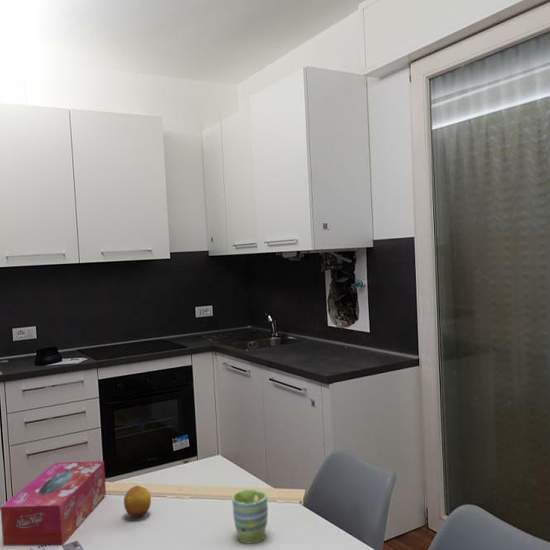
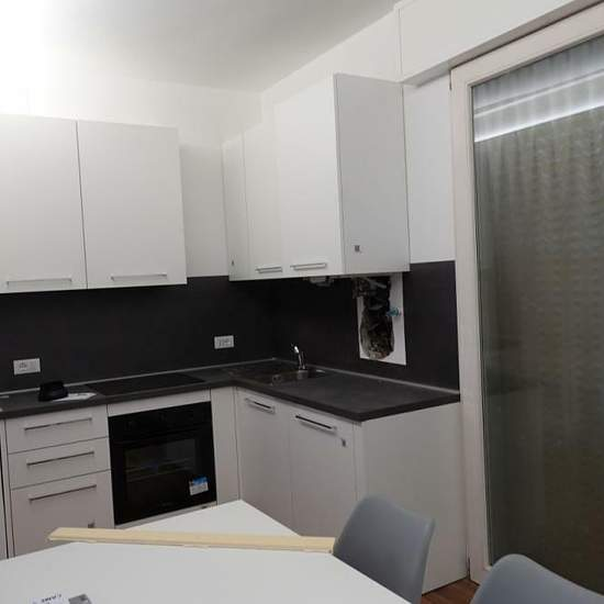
- fruit (137, 500)
- tissue box (58, 499)
- mug (251, 512)
